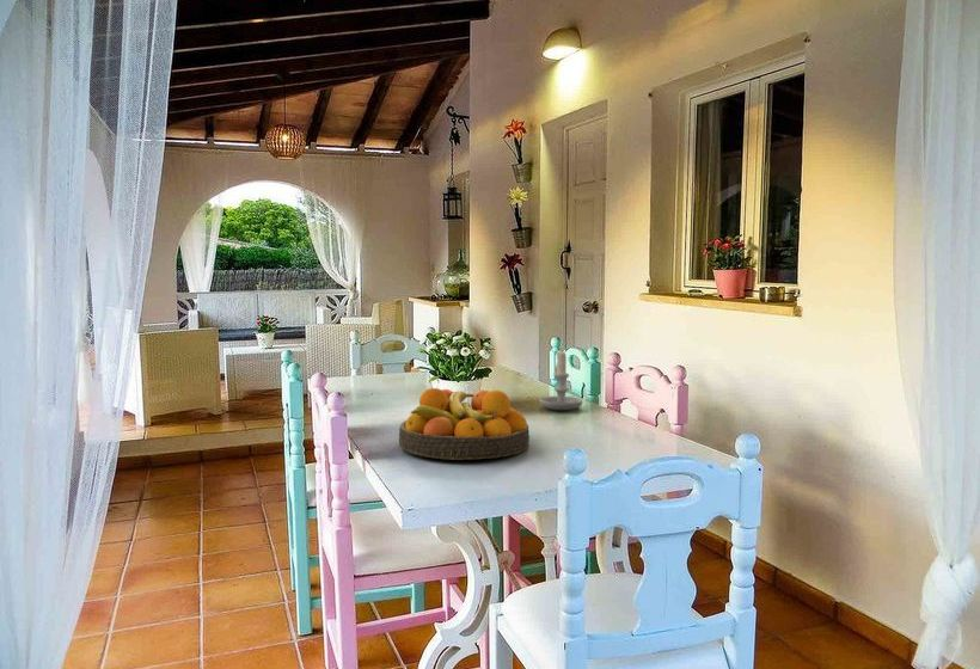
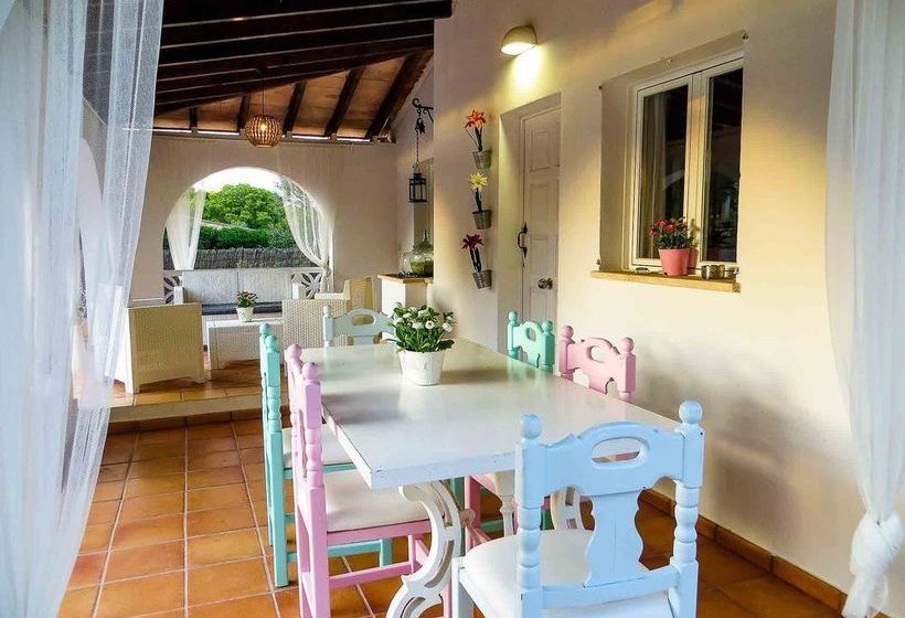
- candle (561, 379)
- fruit bowl (464, 416)
